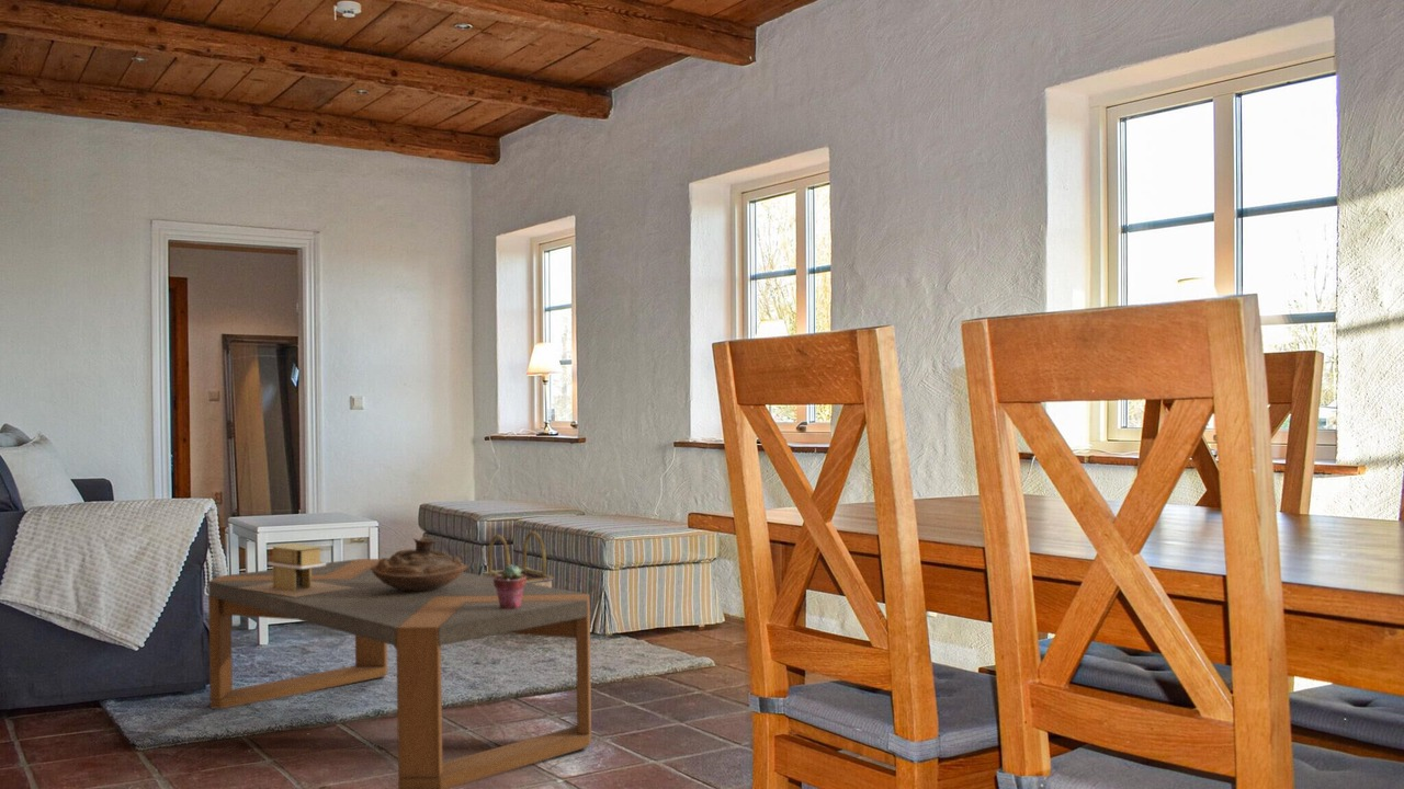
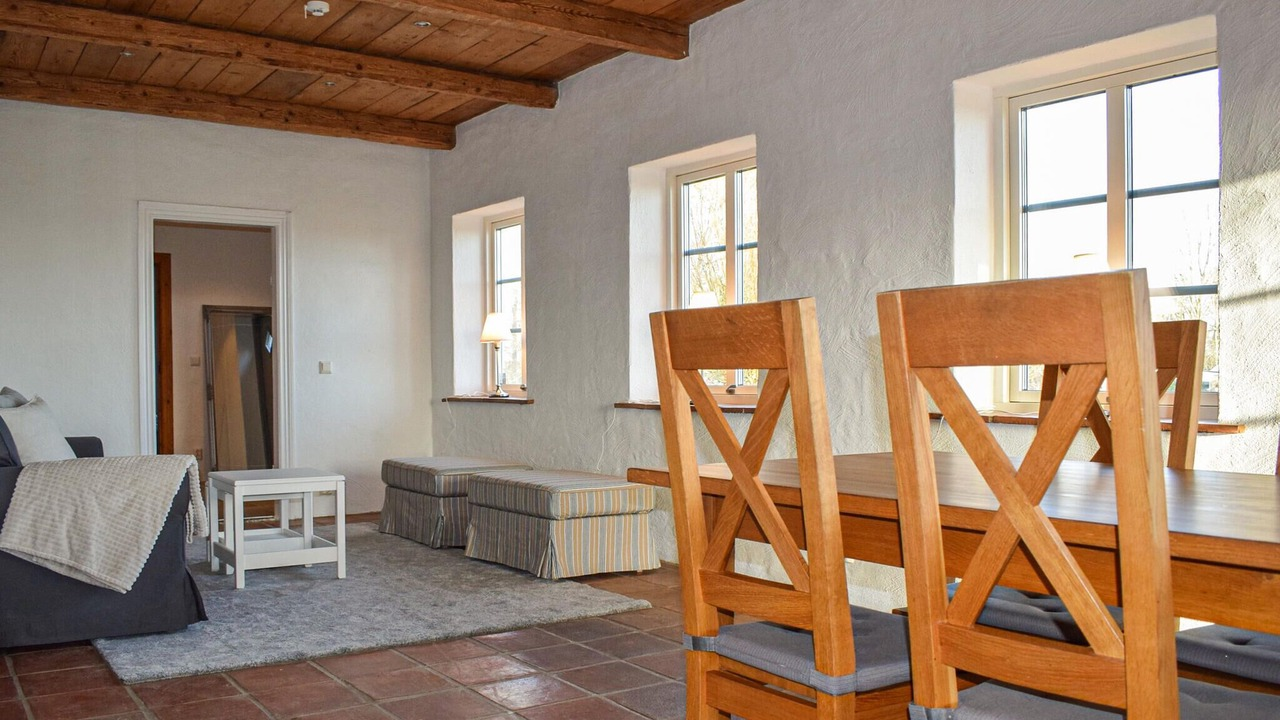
- coffee table (386, 654)
- potted succulent (510, 584)
- basket (520, 573)
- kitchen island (295, 567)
- decorative bowl (418, 562)
